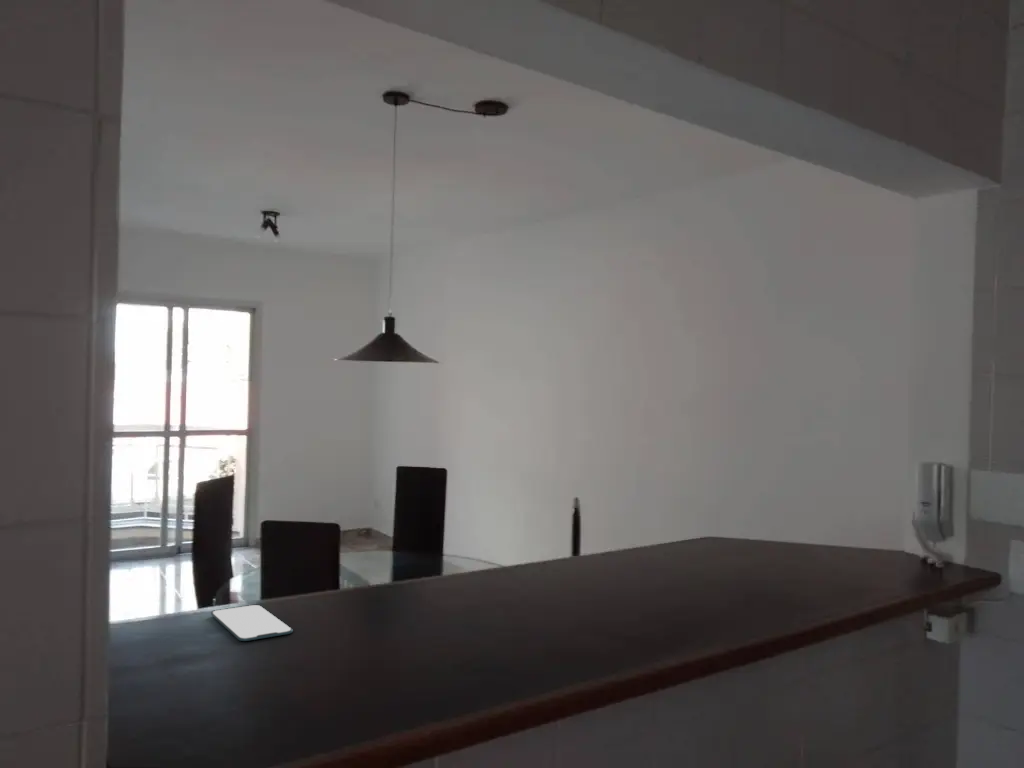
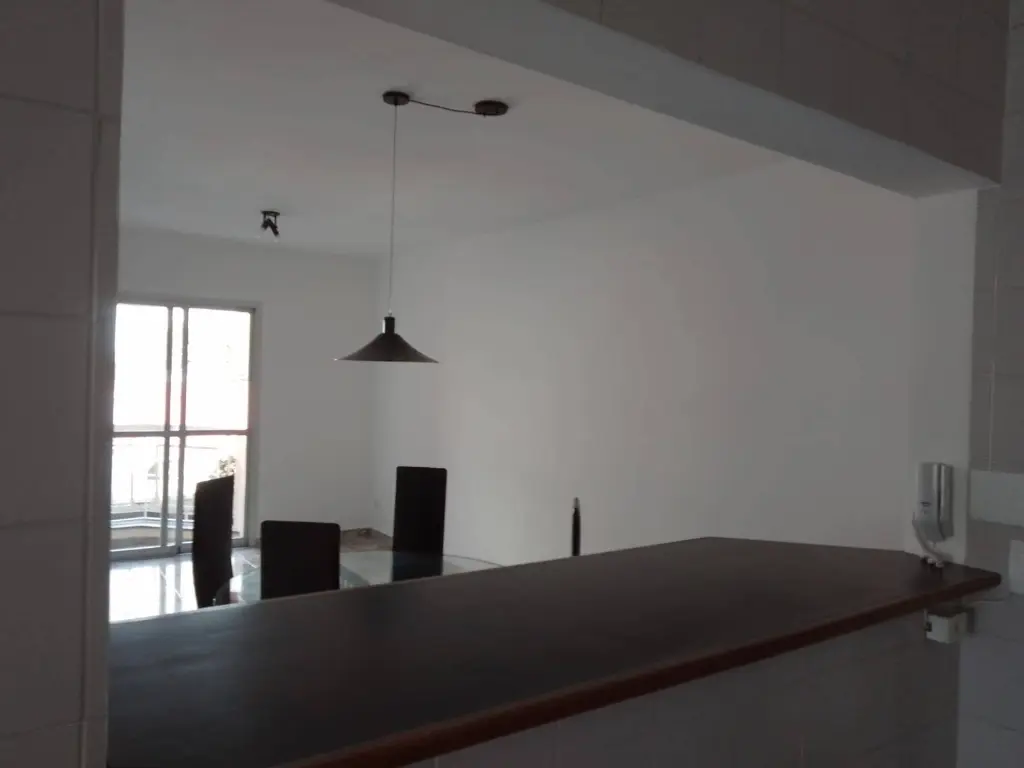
- smartphone (250, 621)
